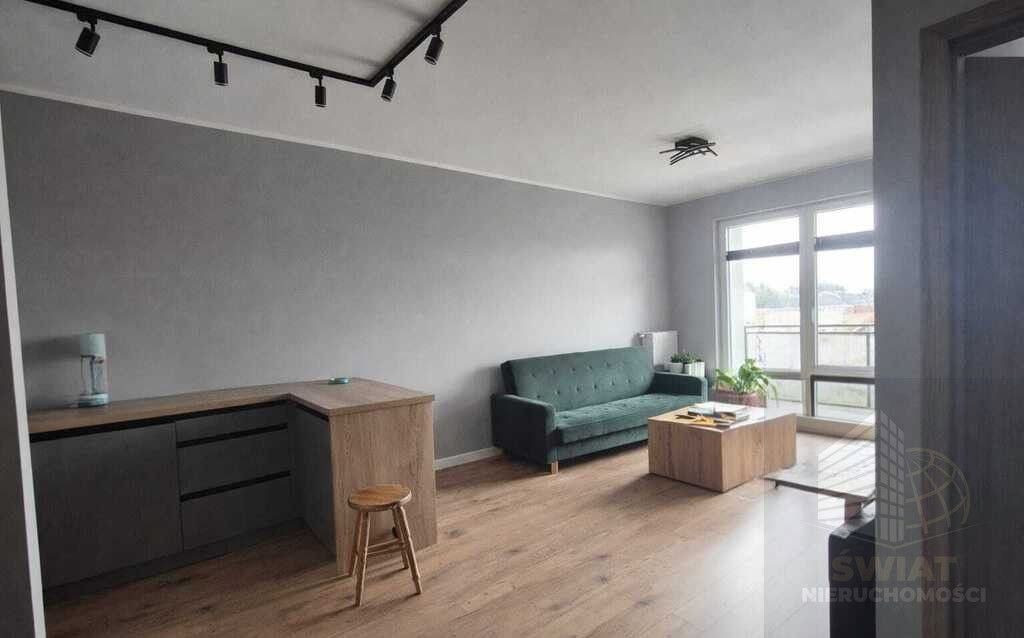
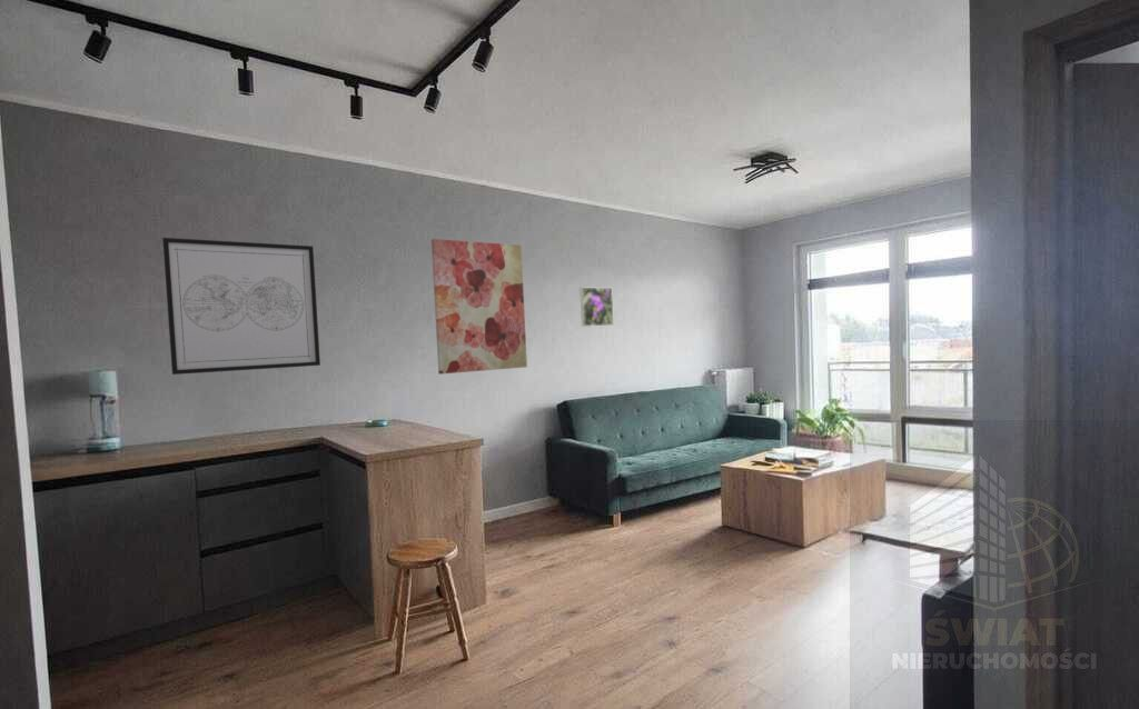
+ wall art (247, 306)
+ wall art (482, 306)
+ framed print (596, 307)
